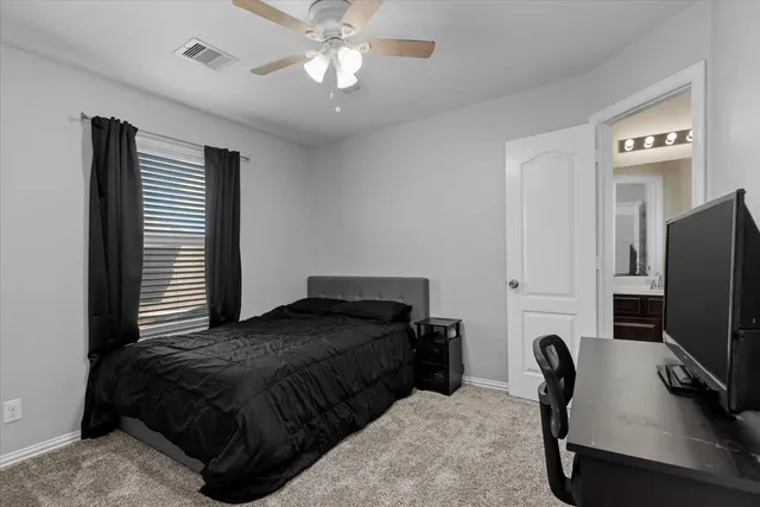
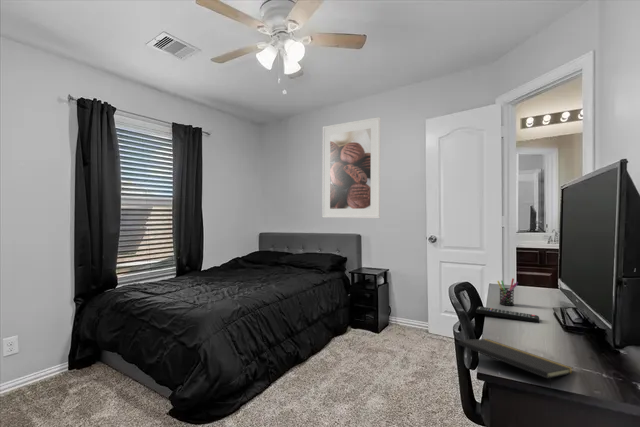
+ notepad (512, 355)
+ remote control (506, 314)
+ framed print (349, 170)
+ pen holder (507, 290)
